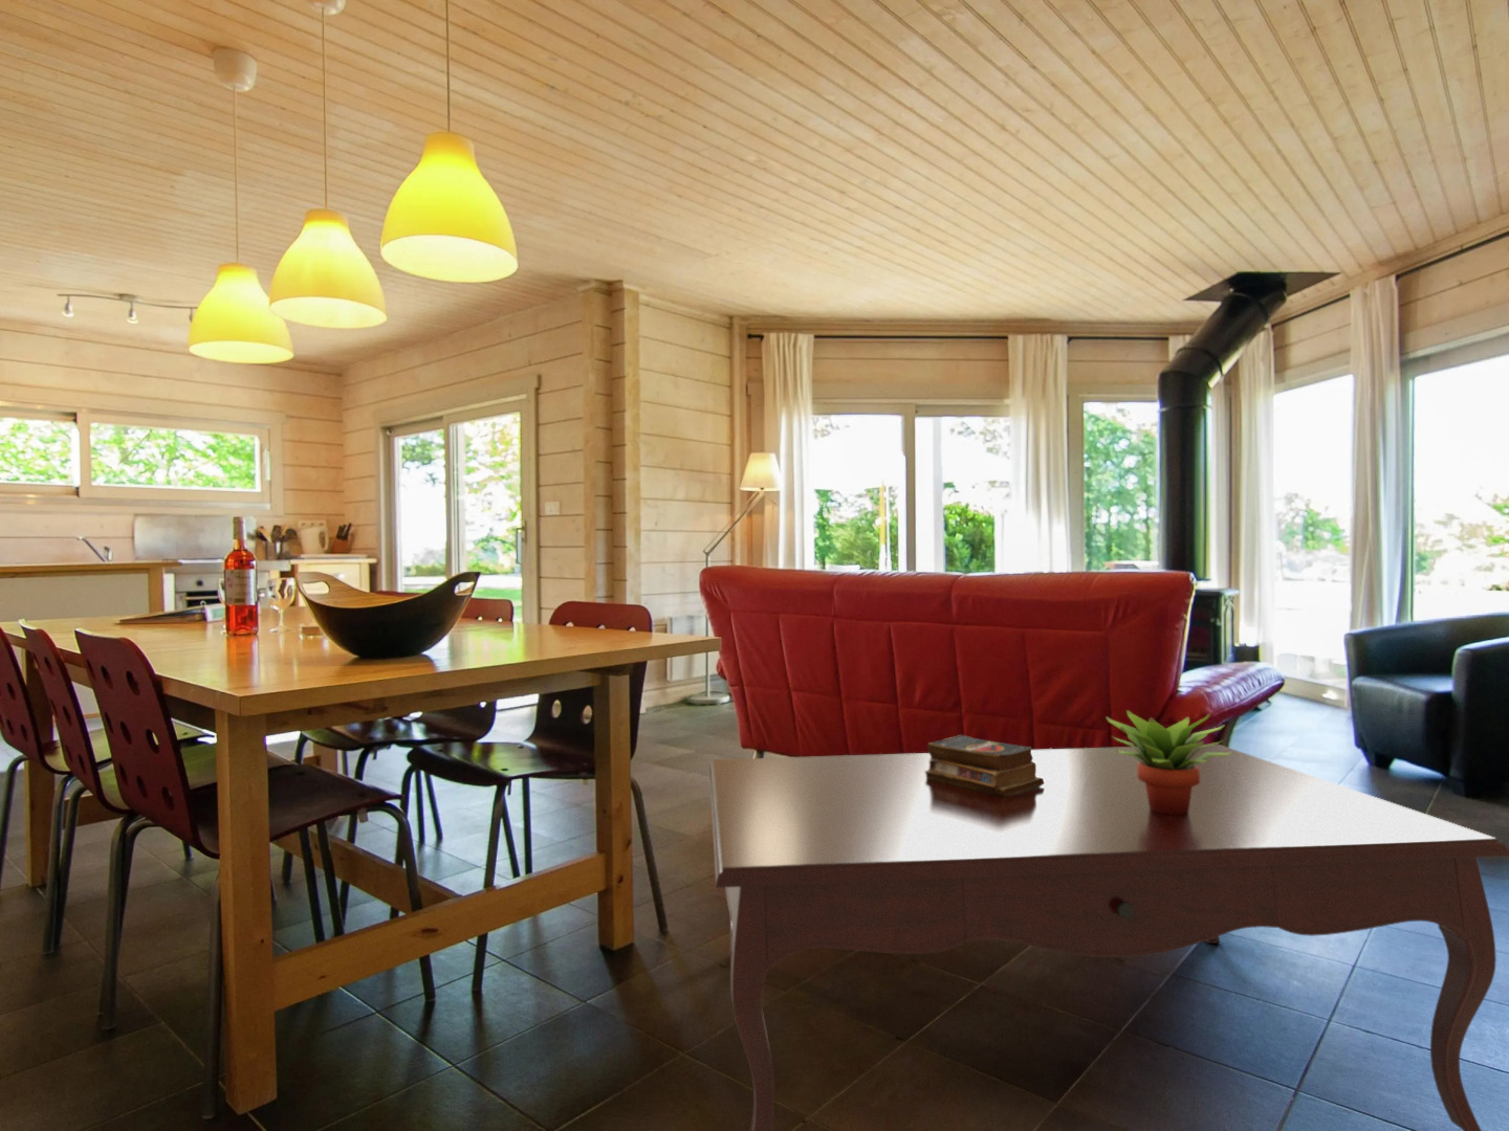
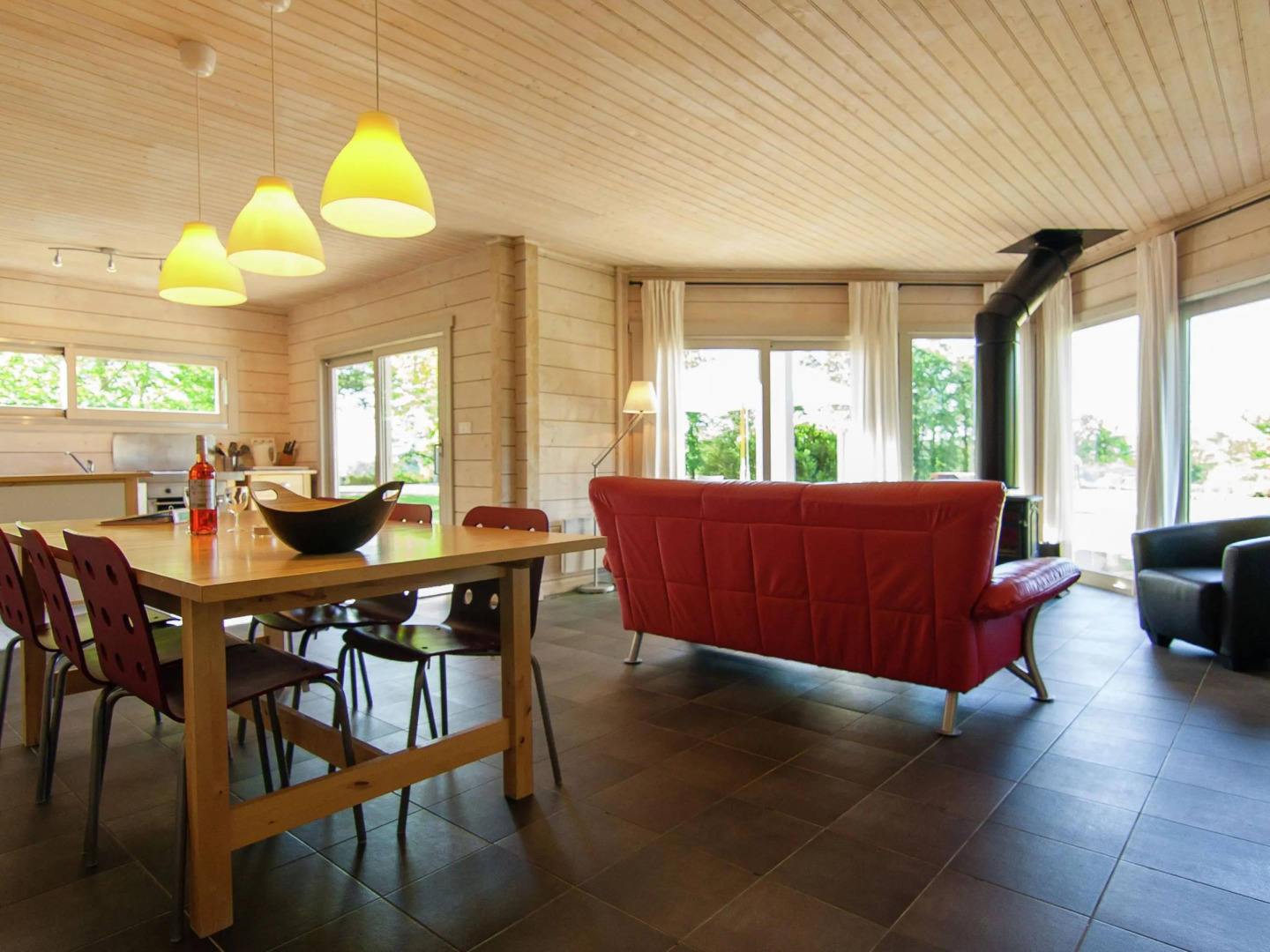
- coffee table (1031, 910)
- succulent plant (1164, 759)
- books (983, 762)
